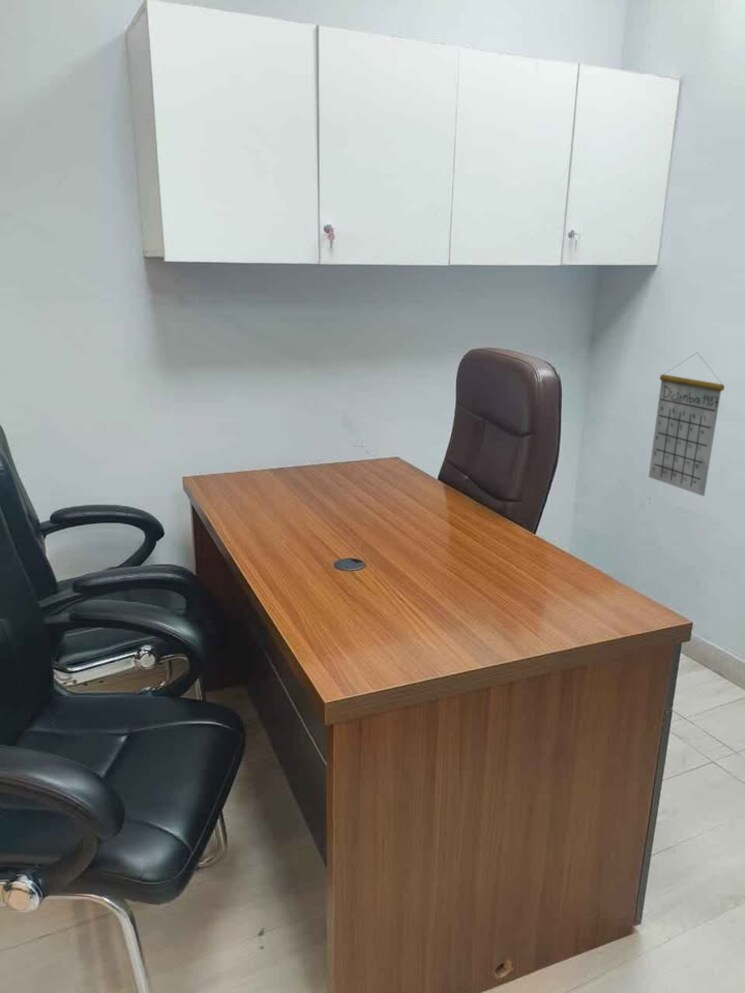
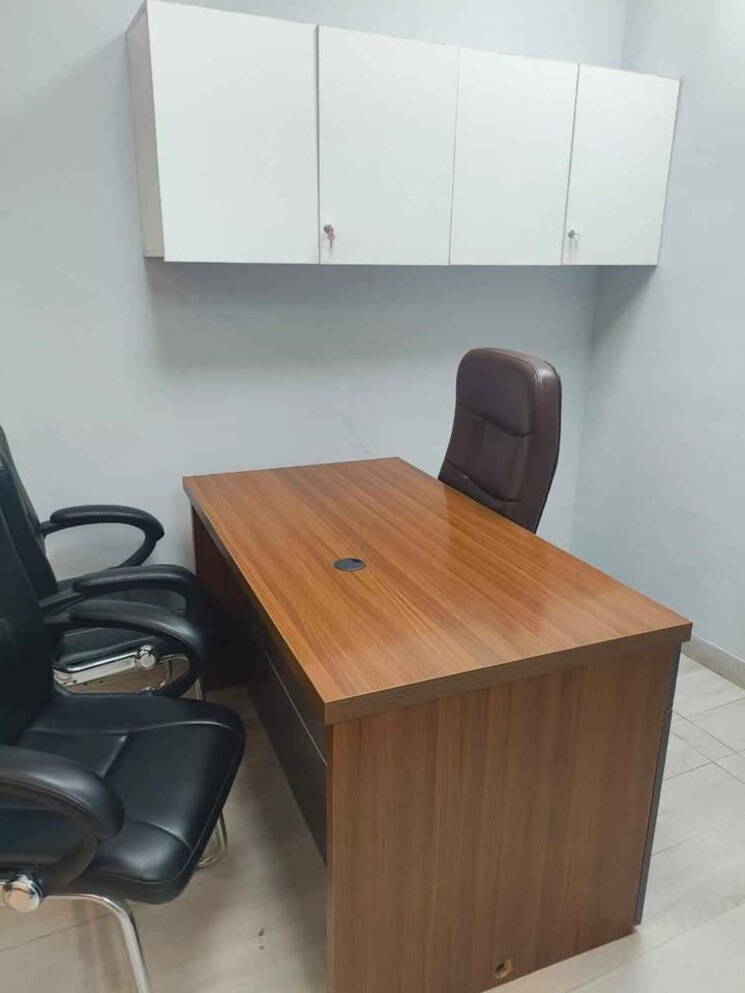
- calendar (685, 421)
